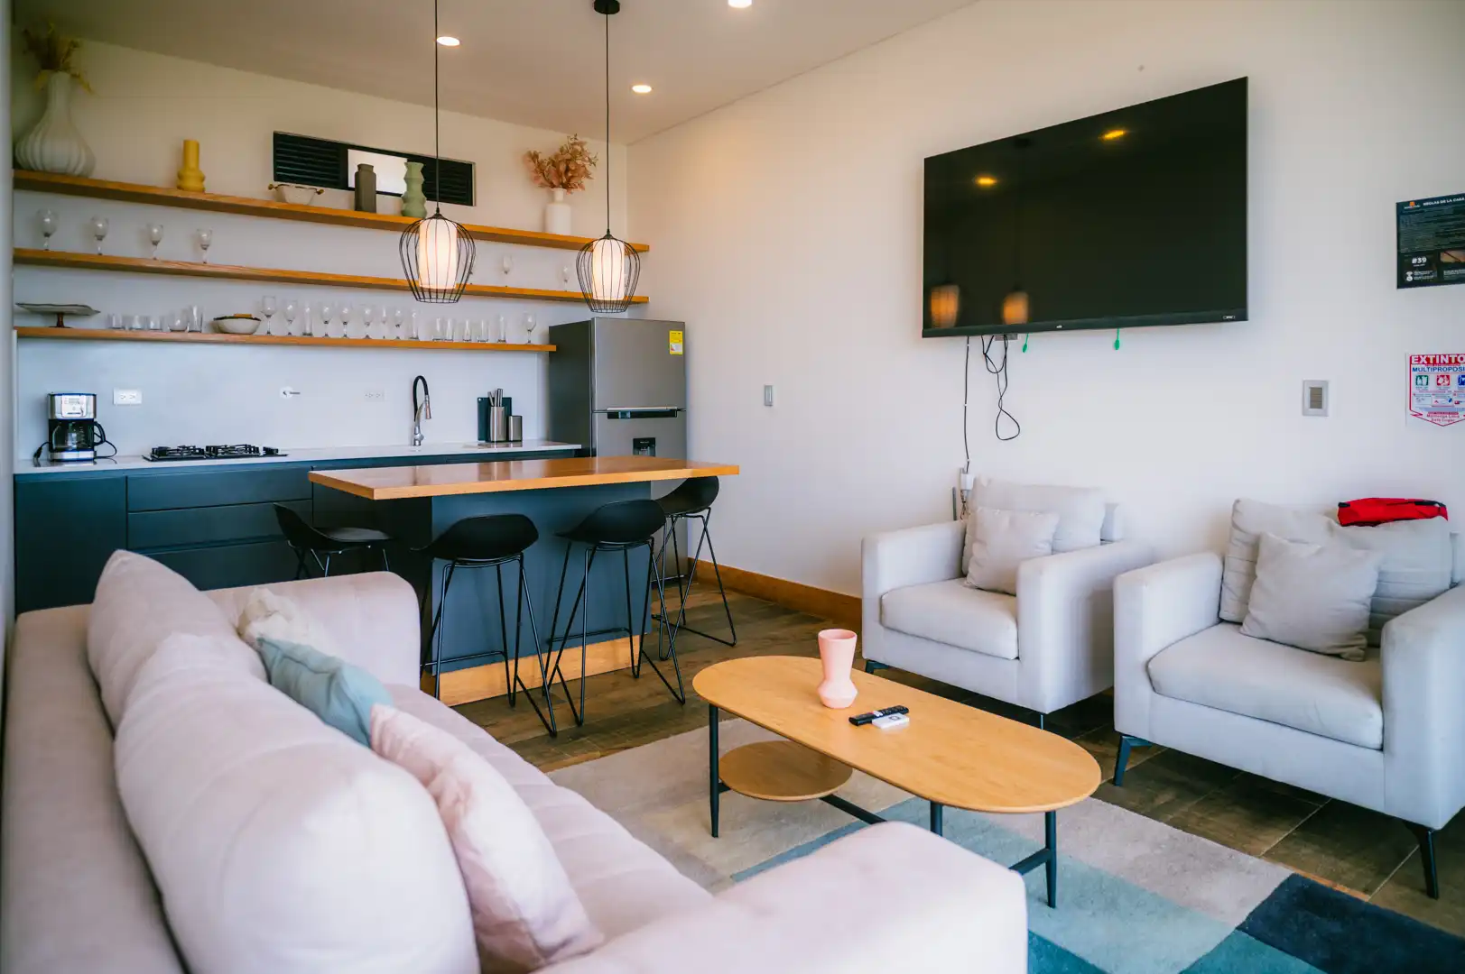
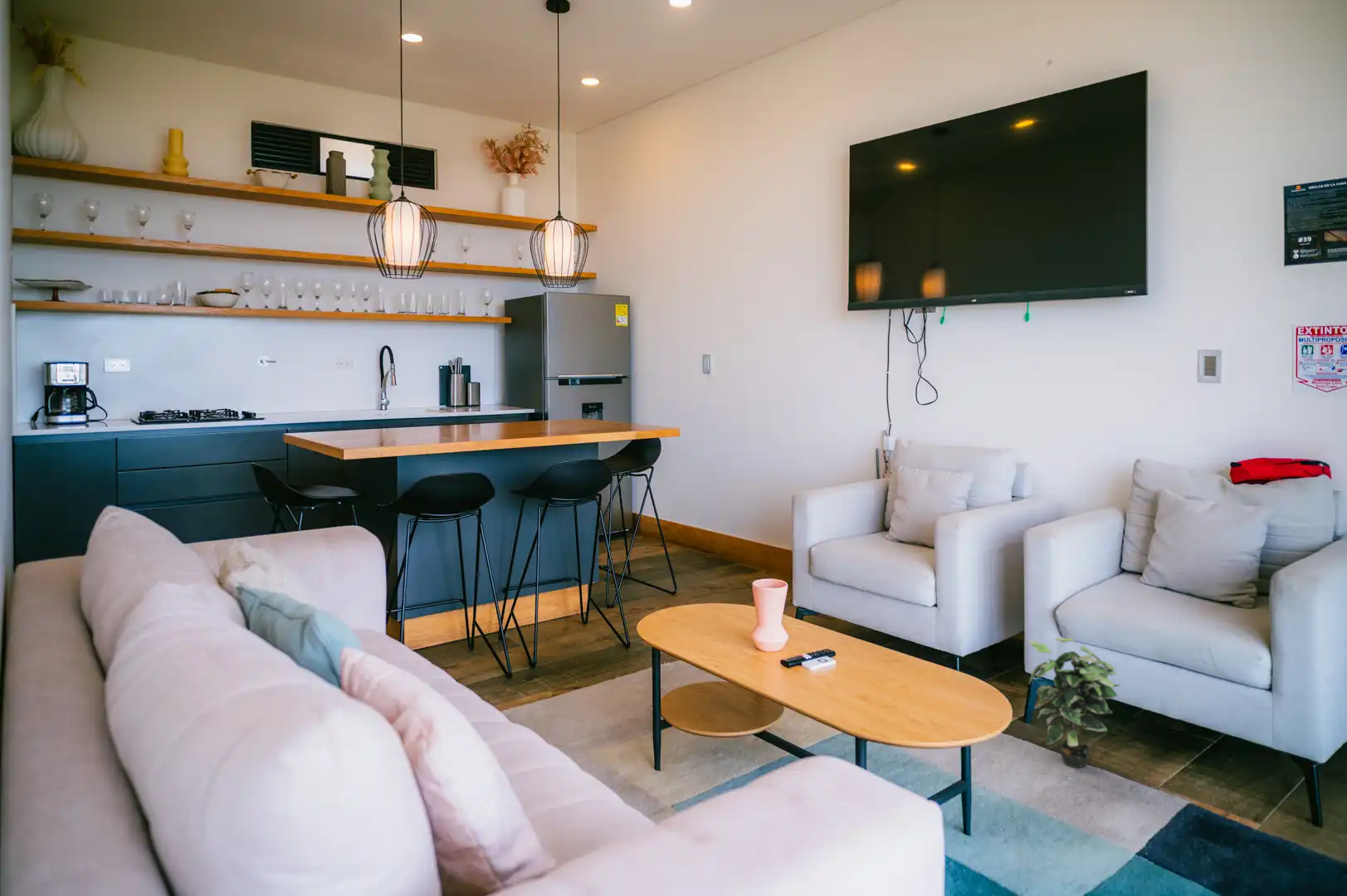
+ potted plant (1074, 704)
